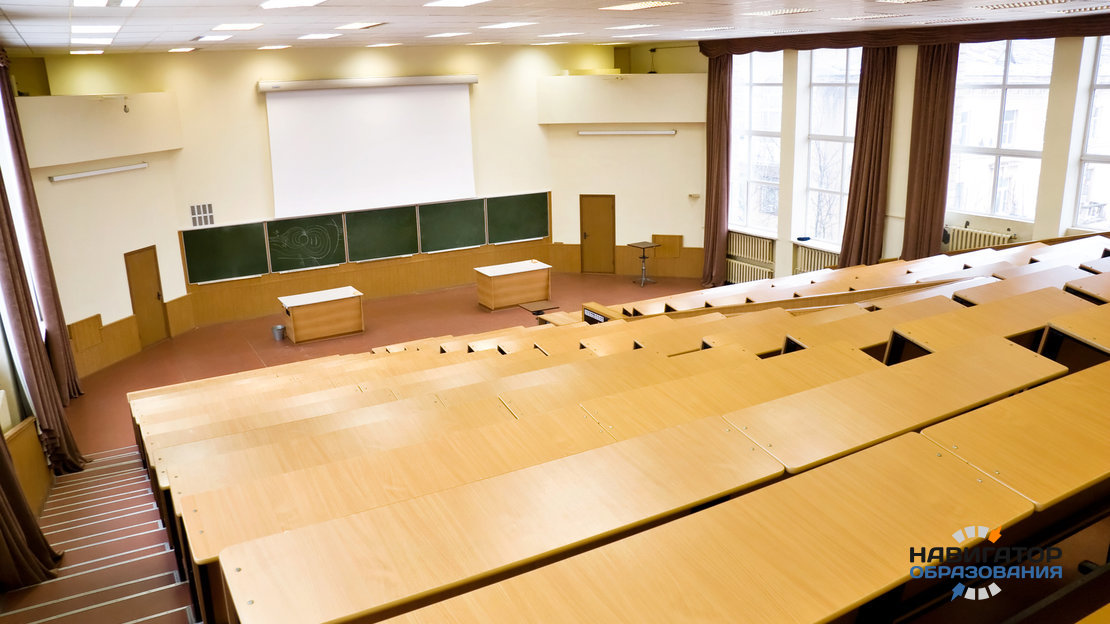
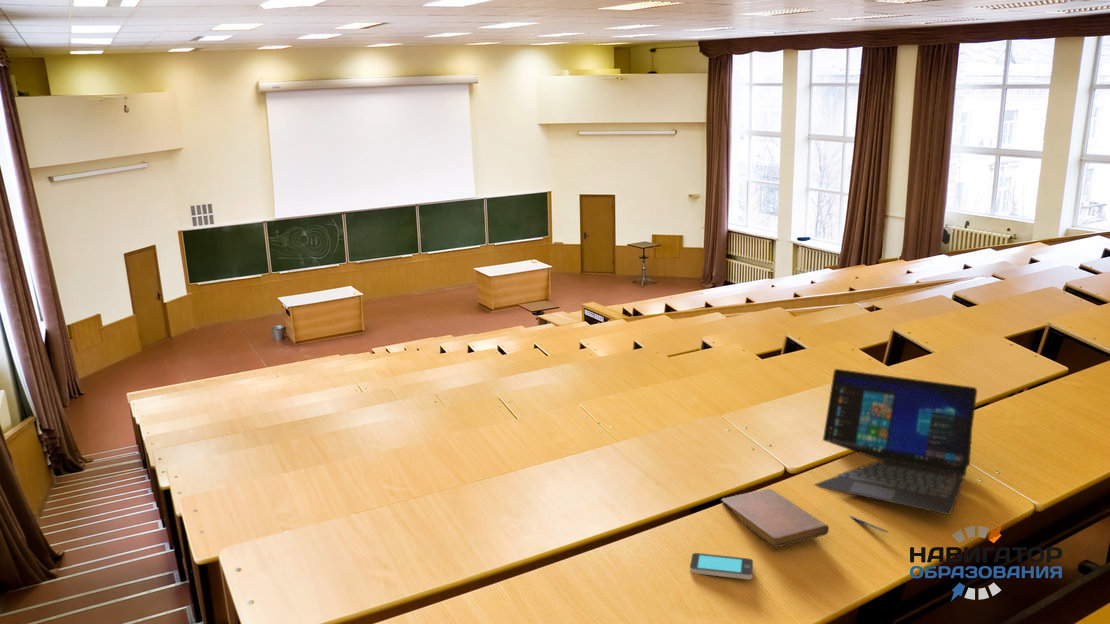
+ laptop (886, 434)
+ smartphone (721, 565)
+ notebook (772, 515)
+ pen (865, 523)
